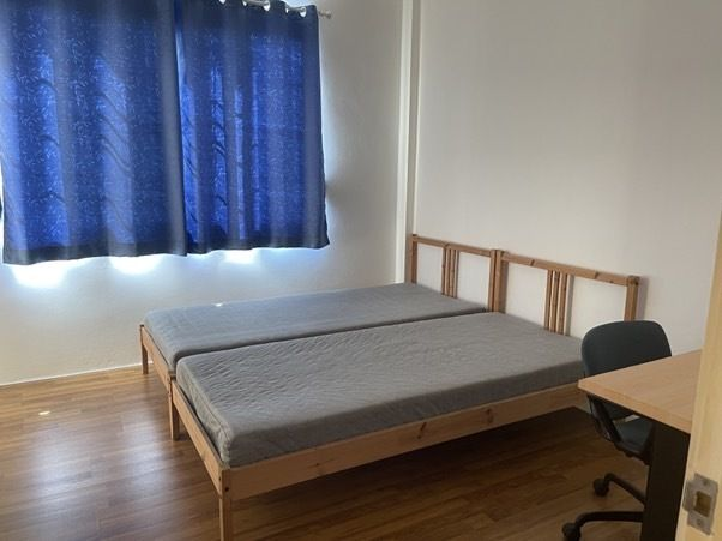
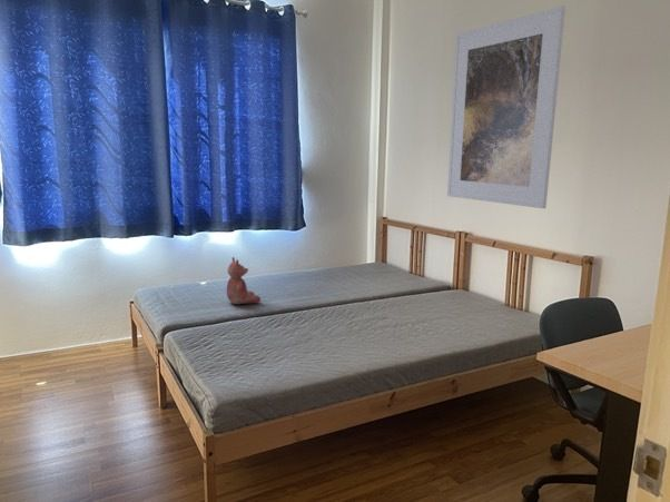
+ teddy bear (243, 279)
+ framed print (497, 115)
